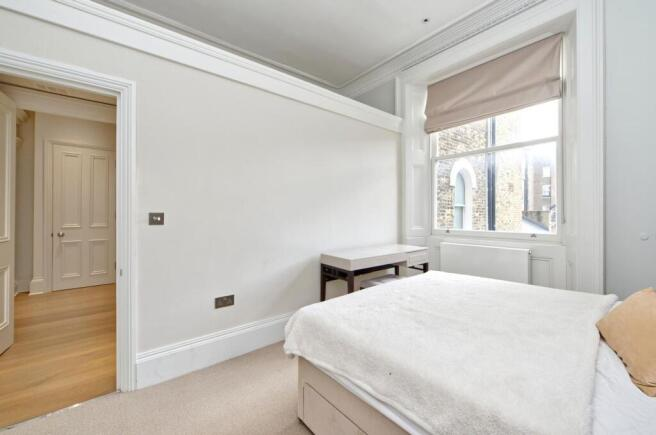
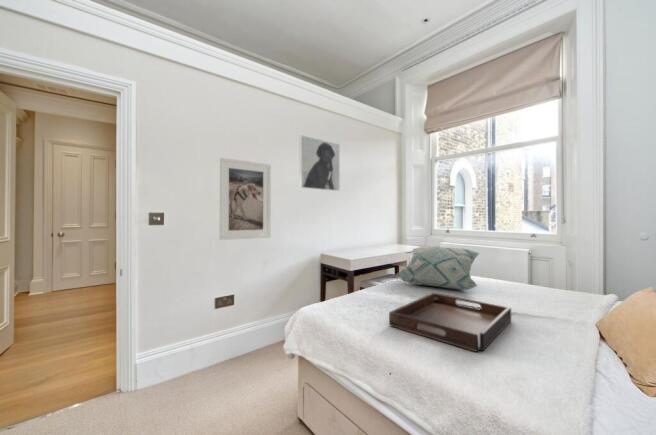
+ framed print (320, 164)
+ decorative pillow (439, 265)
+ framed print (246, 200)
+ serving tray (451, 316)
